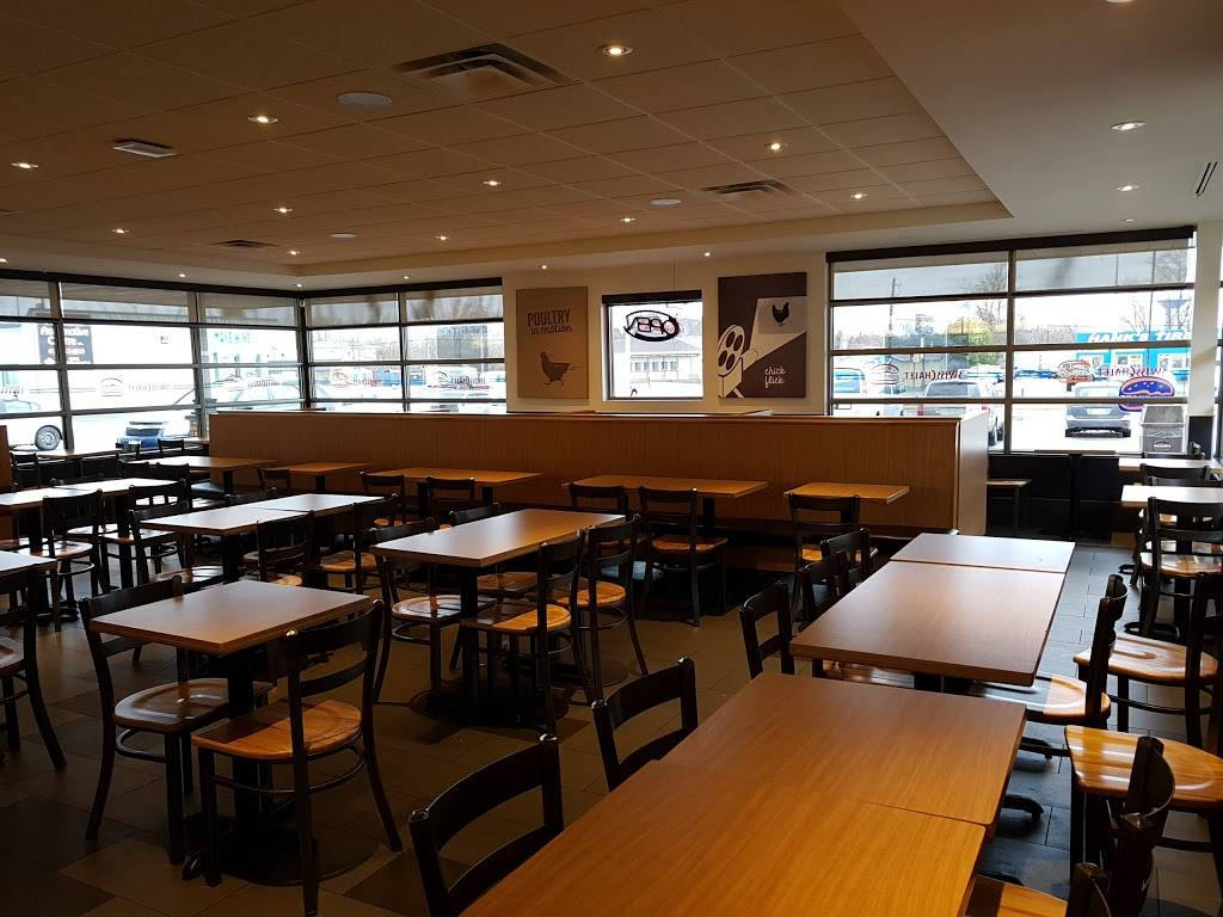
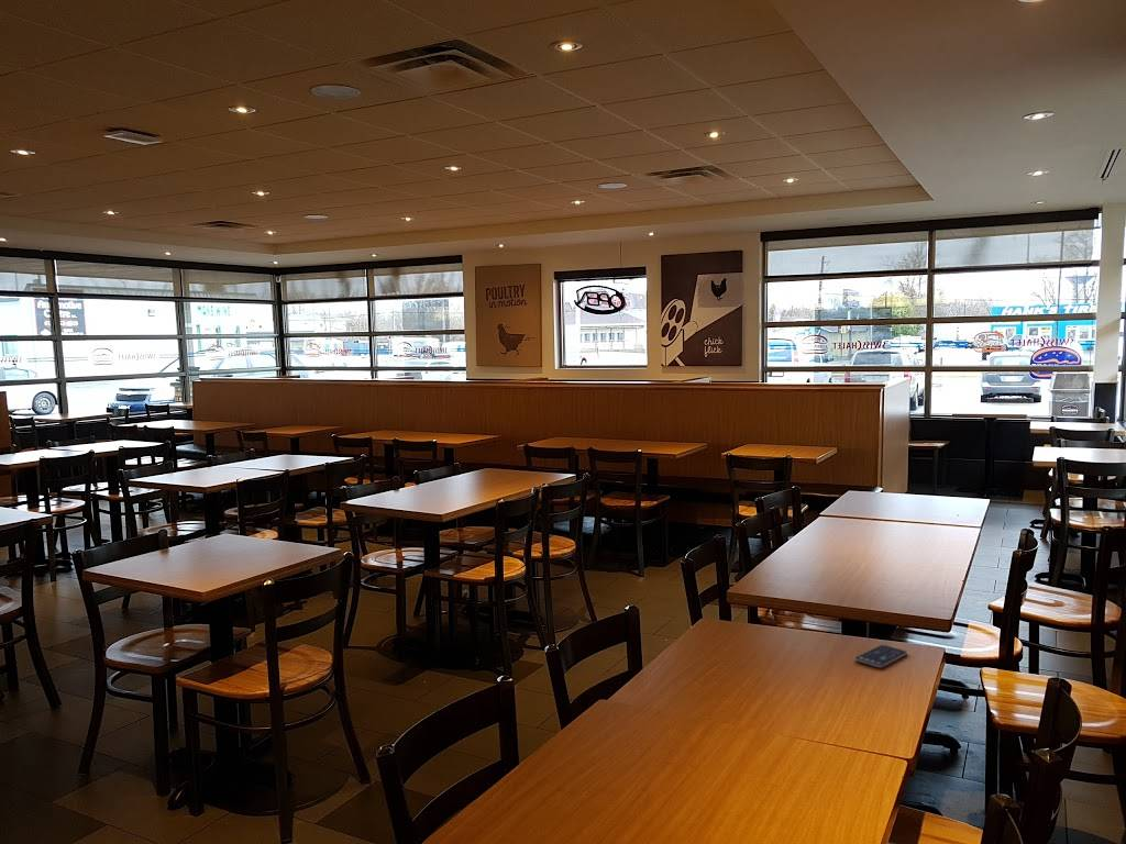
+ smartphone (881, 655)
